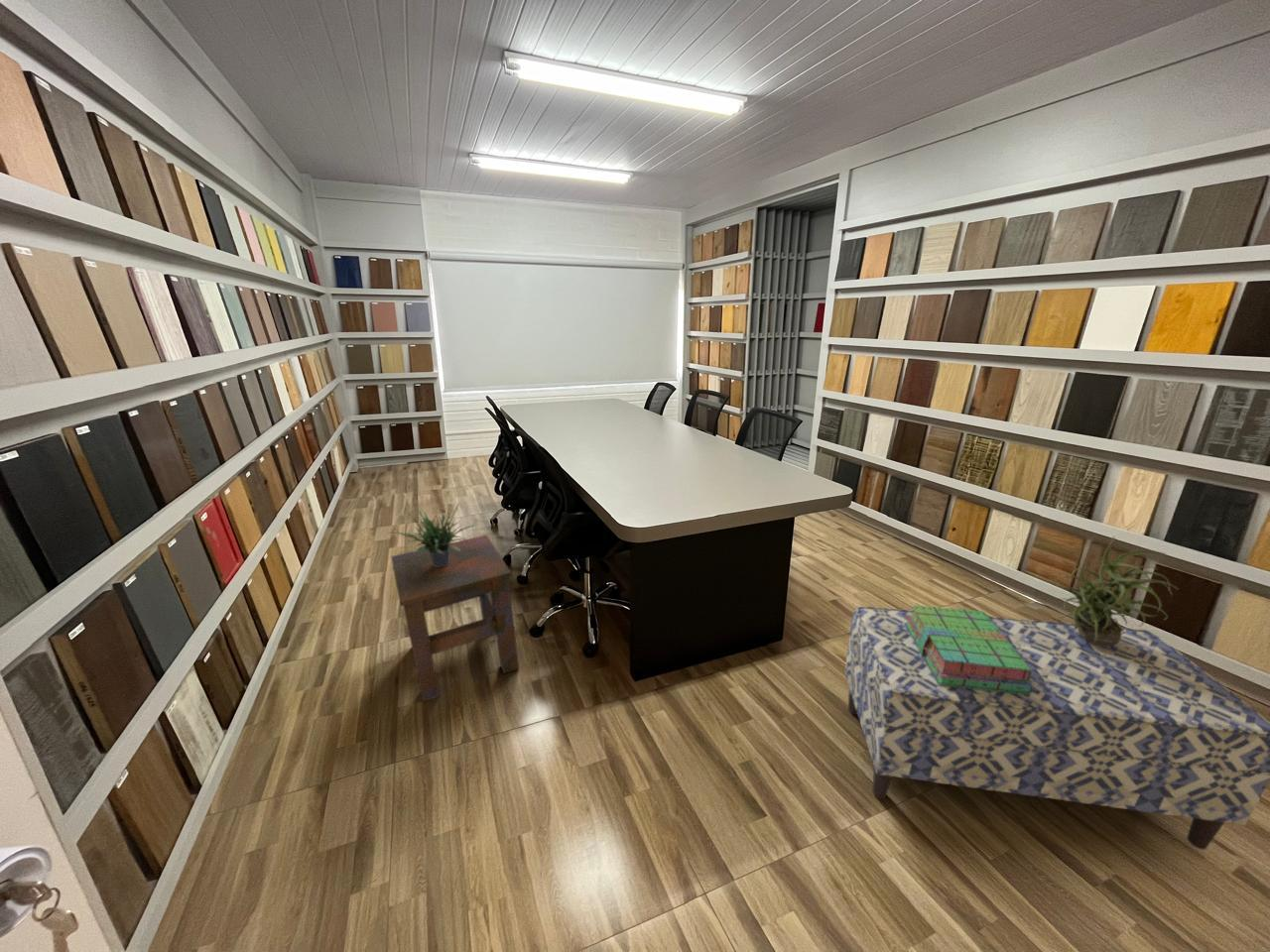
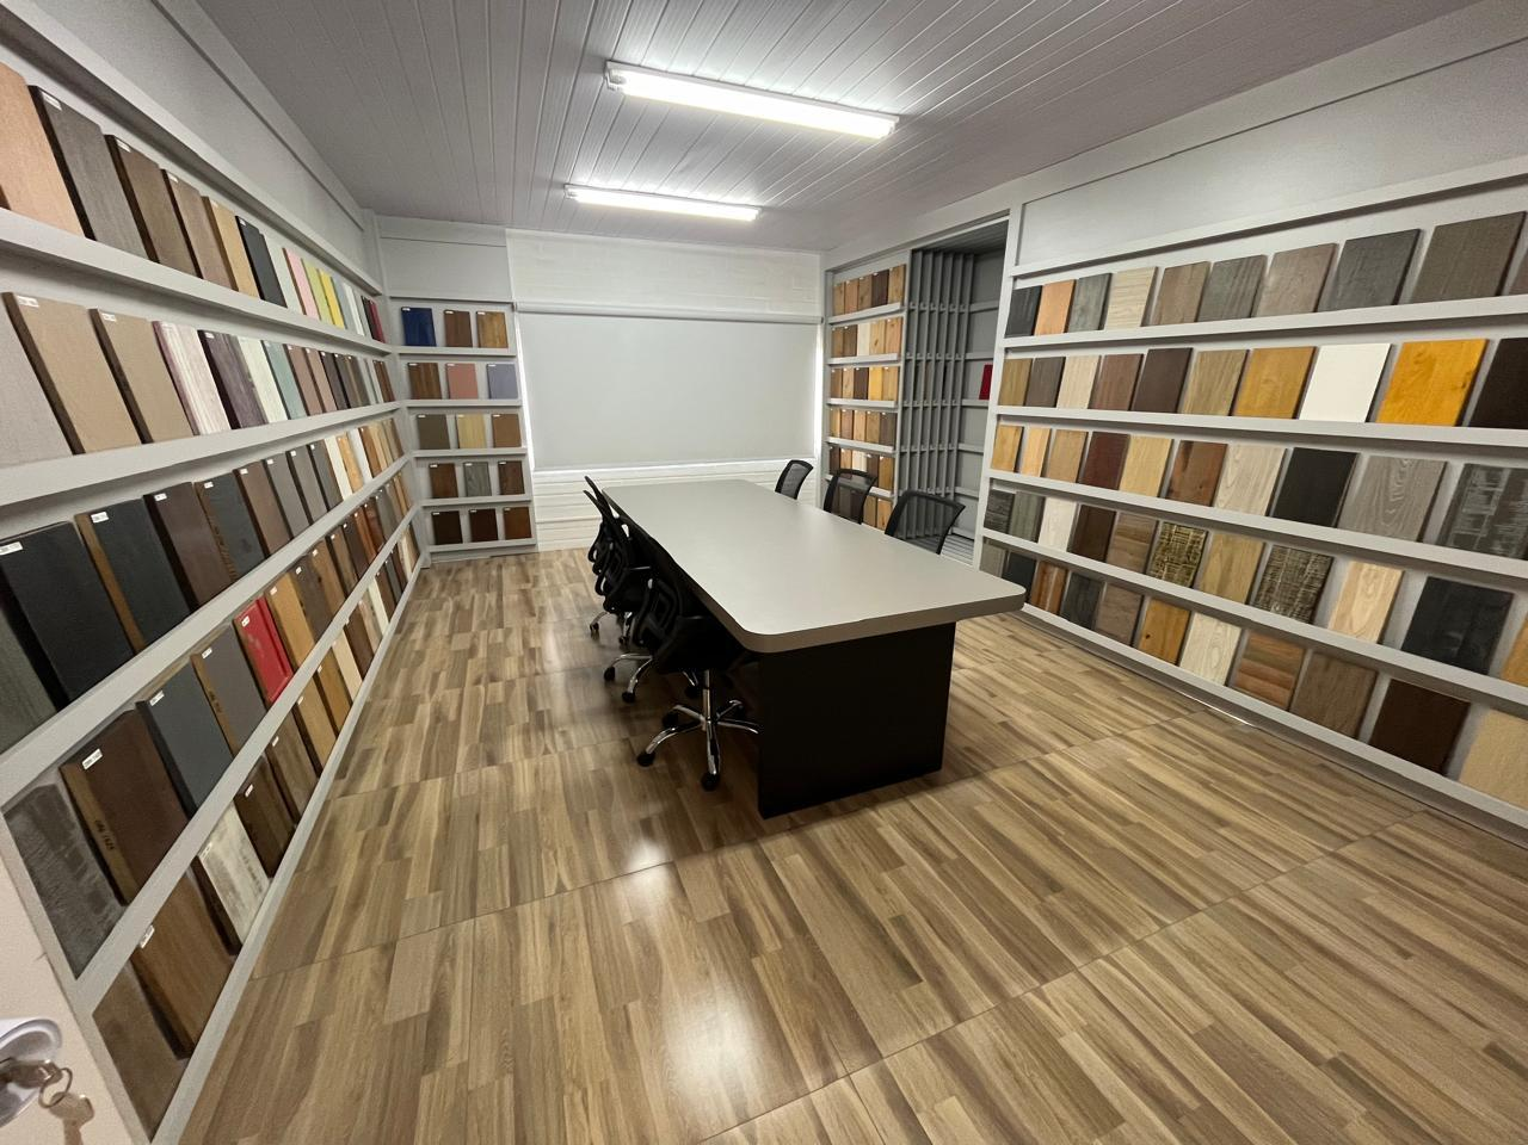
- potted plant (433, 530)
- bench (1014, 715)
- stack of books (963, 644)
- potted plant (1119, 600)
- side table (455, 603)
